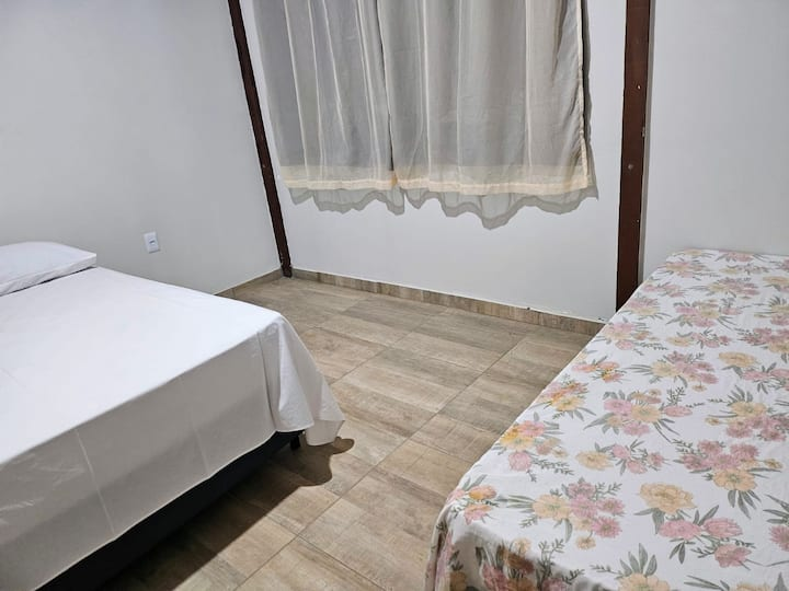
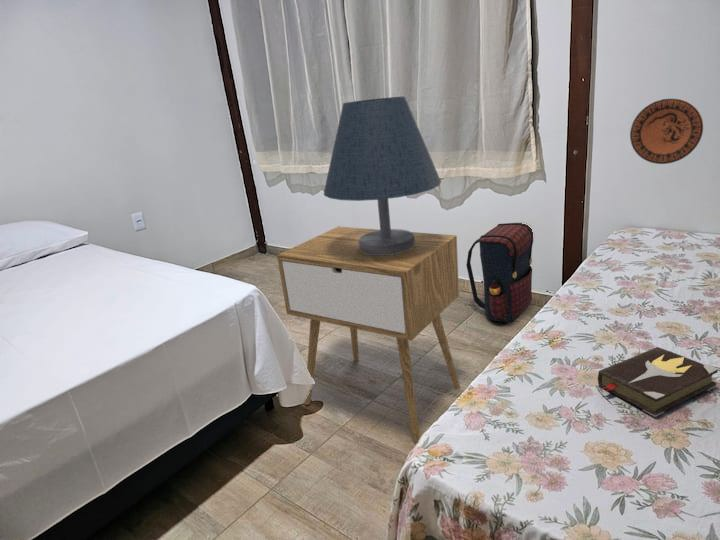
+ table lamp (380, 176)
+ hardback book (656, 376)
+ decorative plate (665, 131)
+ nightstand (374, 324)
+ satchel (499, 271)
